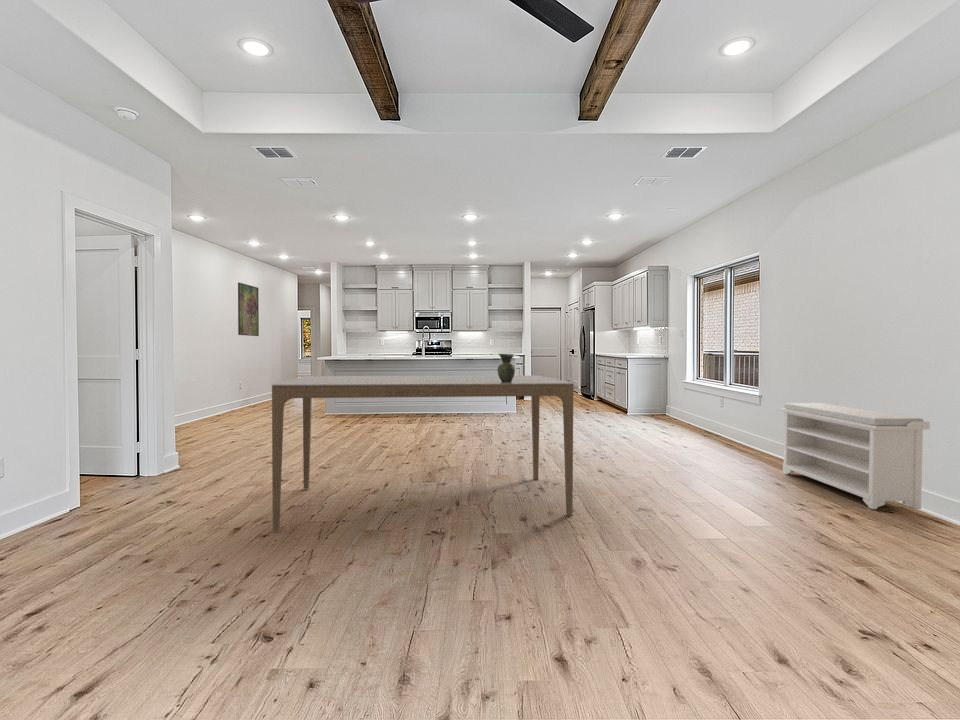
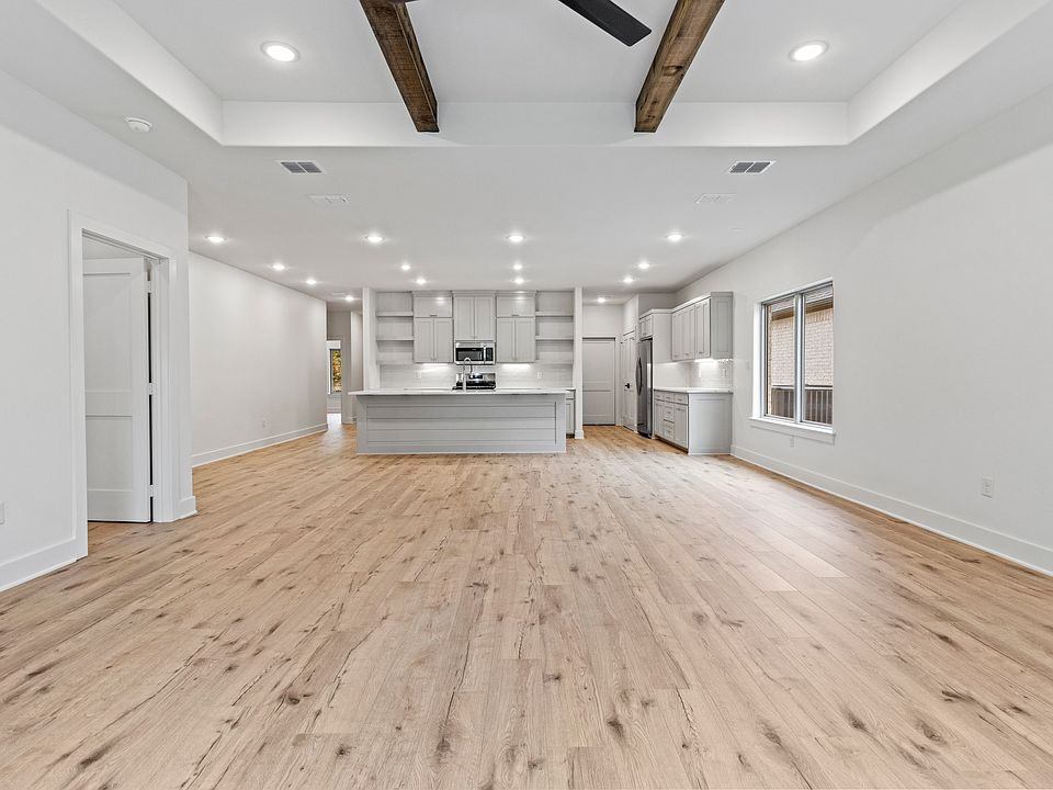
- dining table (426, 396)
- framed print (248, 310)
- vase (506, 367)
- bench (844, 449)
